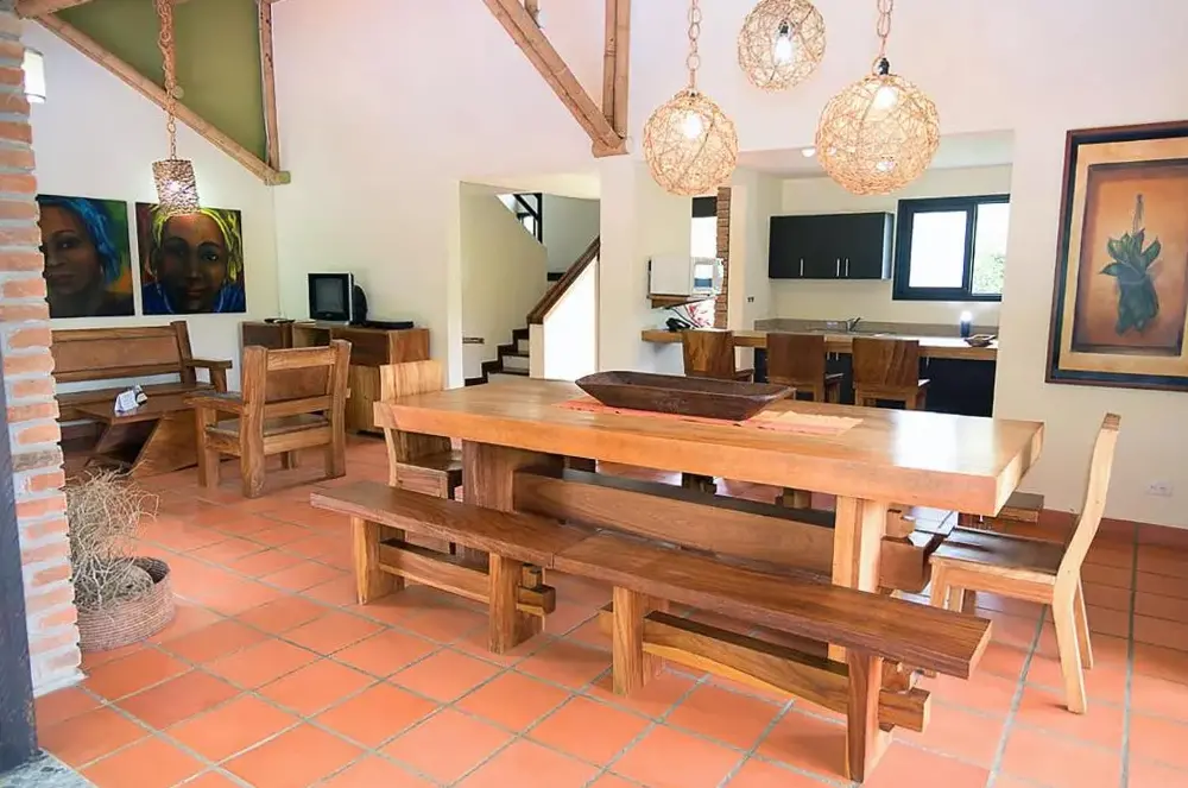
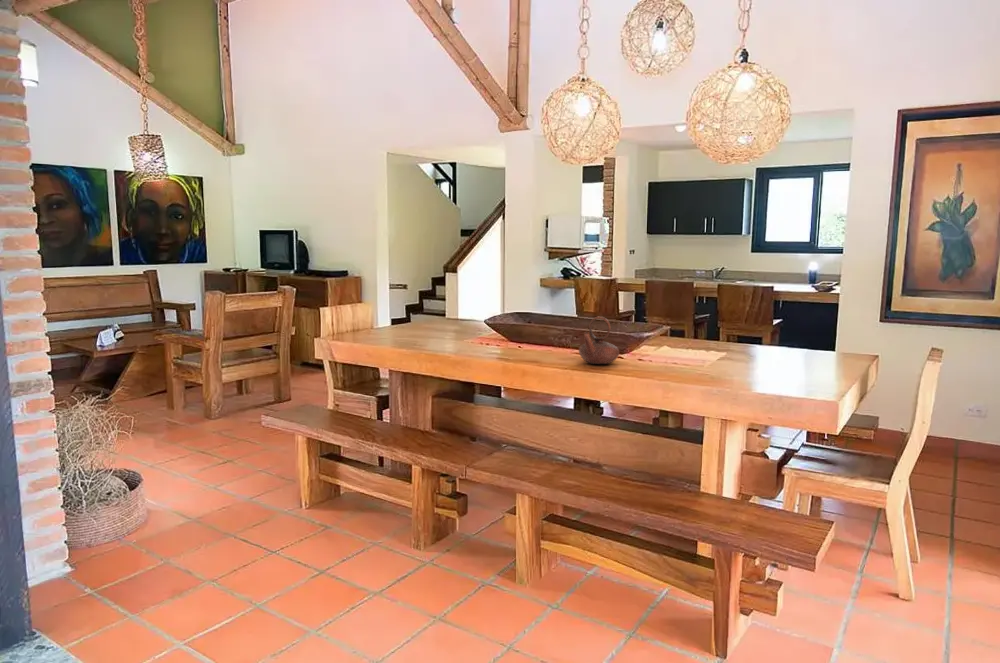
+ teapot (597, 341)
